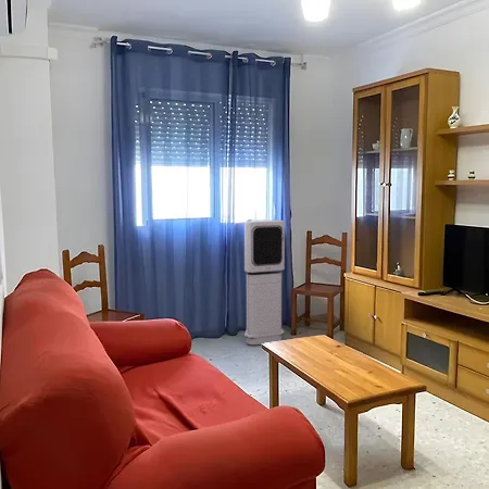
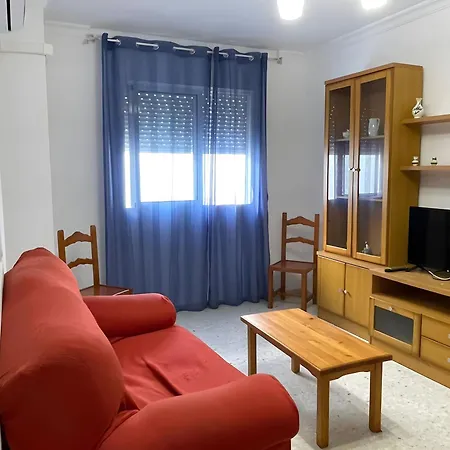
- air purifier (259, 279)
